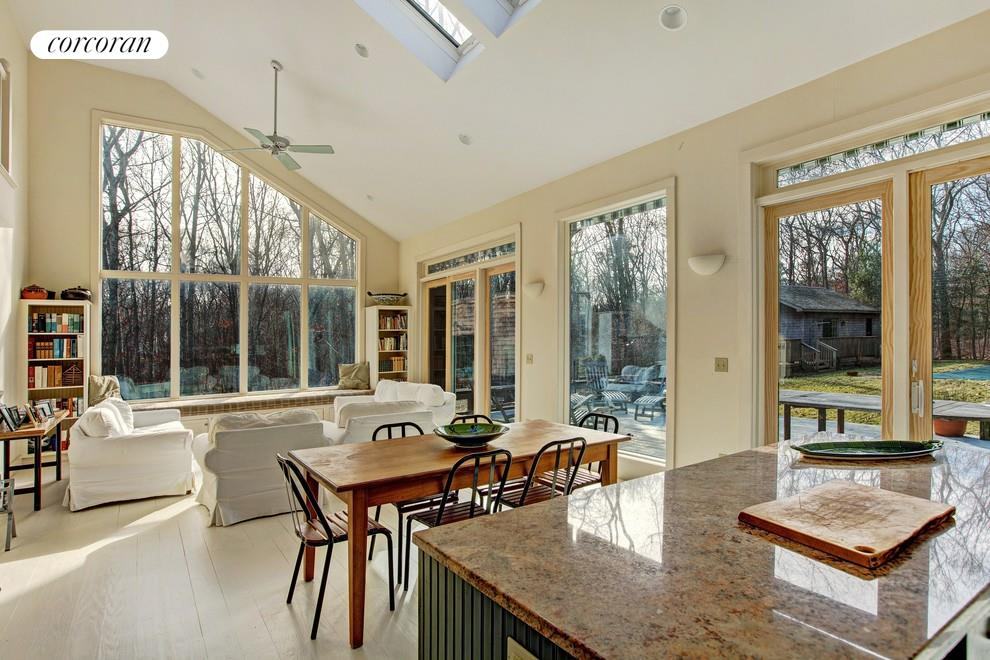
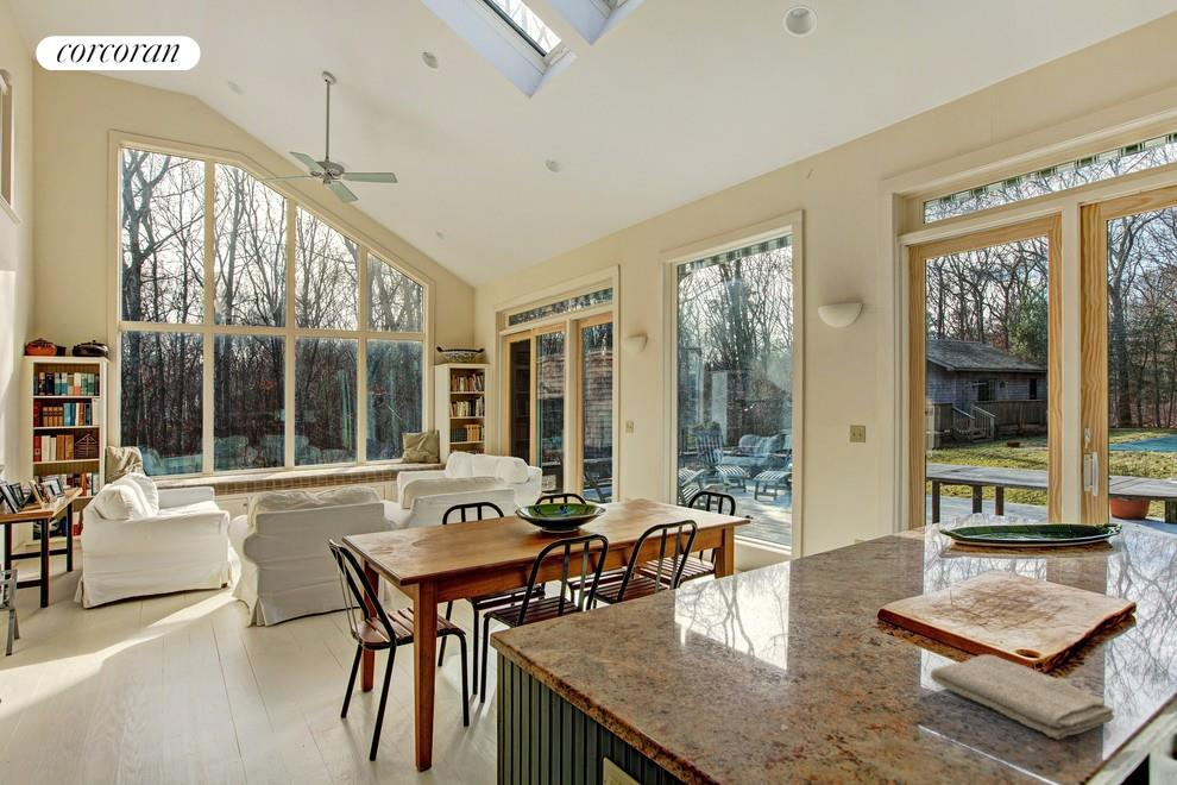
+ washcloth (1016, 690)
